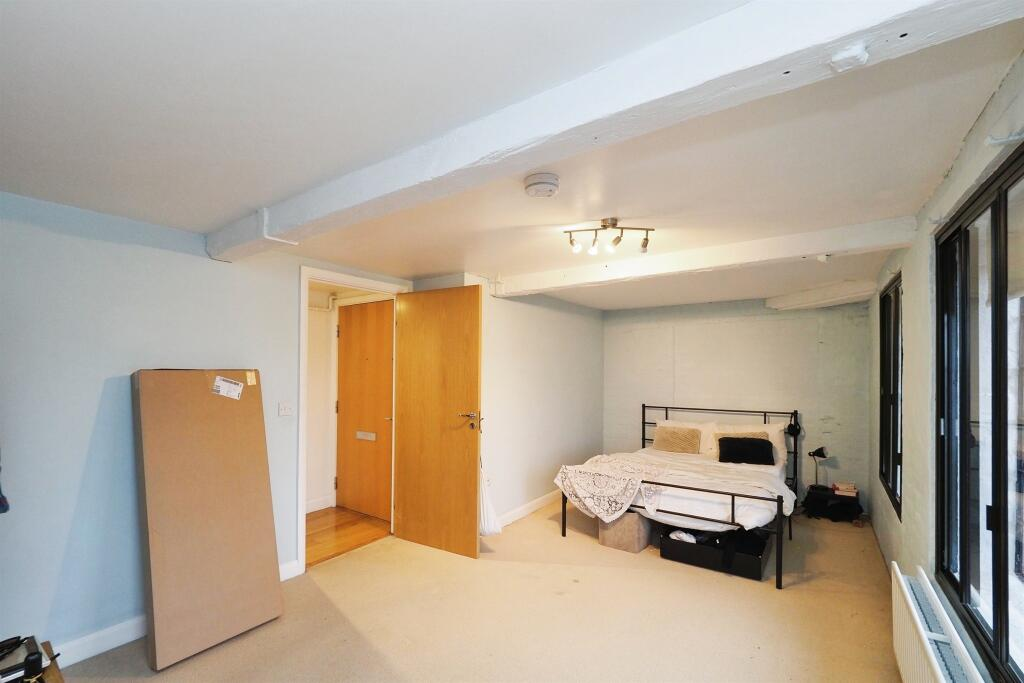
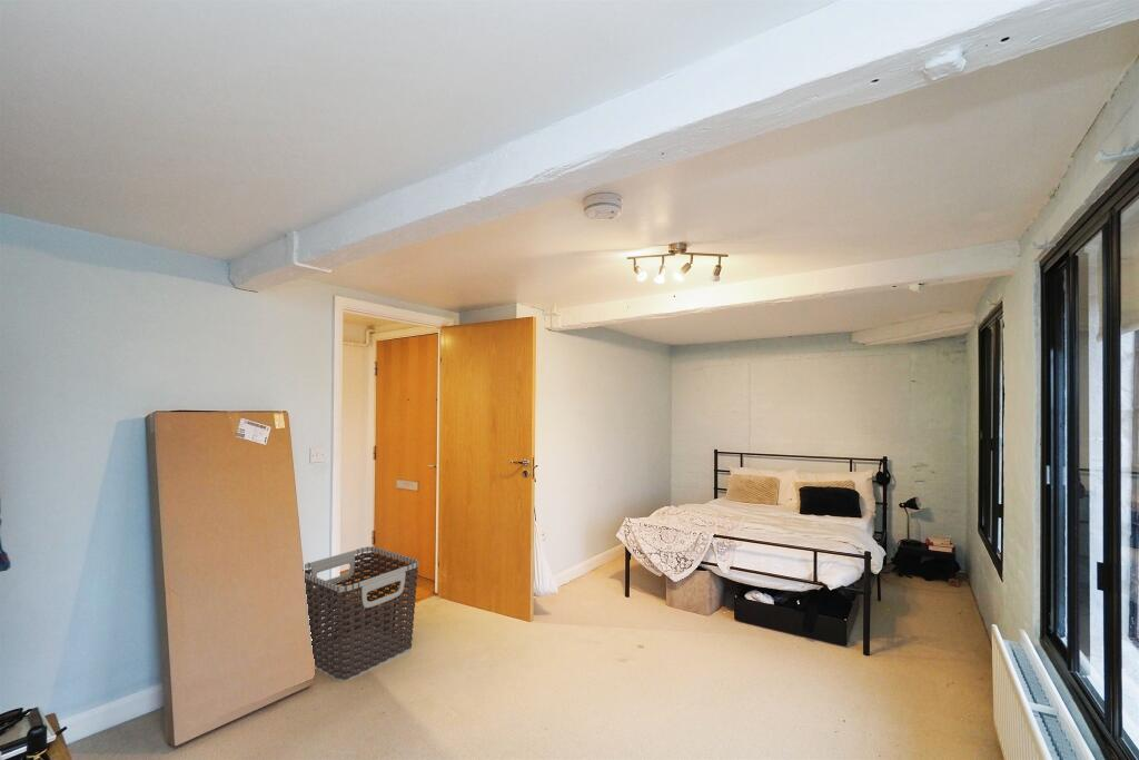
+ clothes hamper (357, 609)
